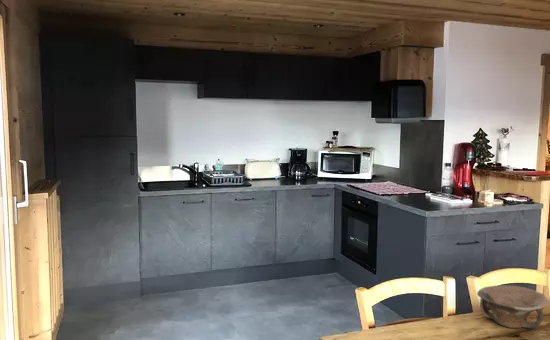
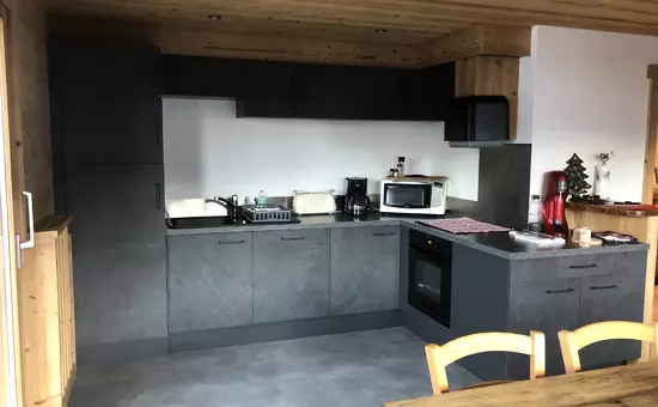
- bowl (511, 308)
